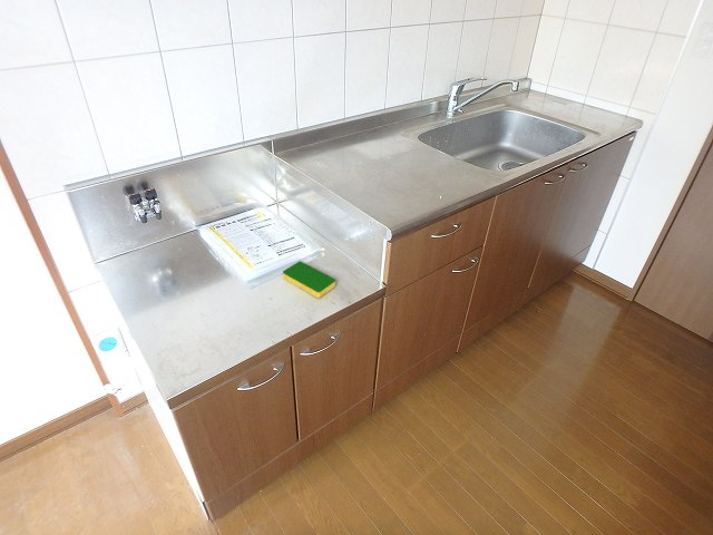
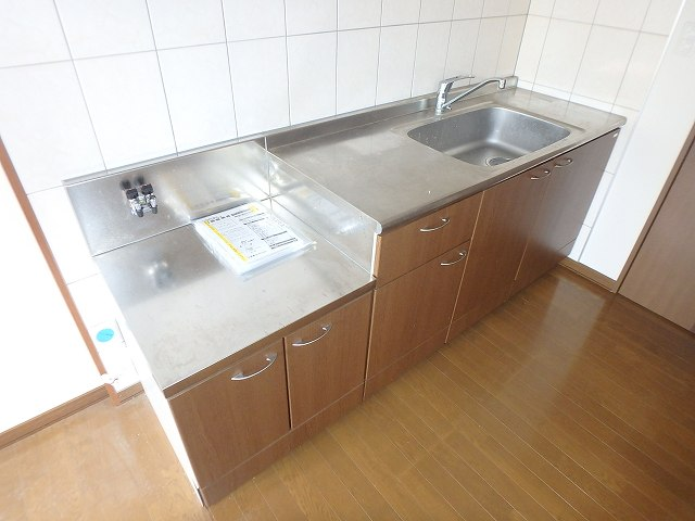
- dish sponge (309, 279)
